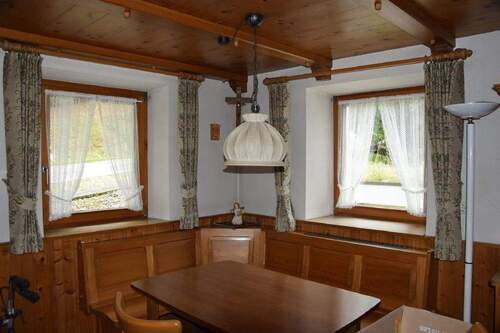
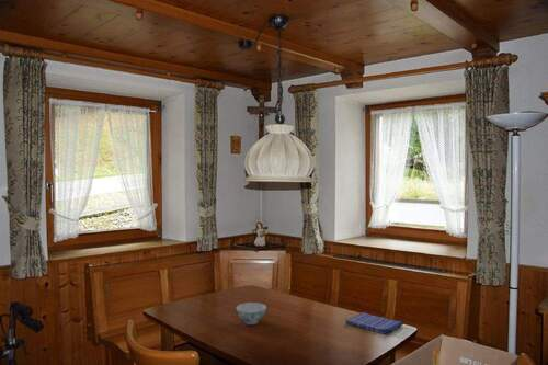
+ dish towel (374, 321)
+ chinaware (251, 315)
